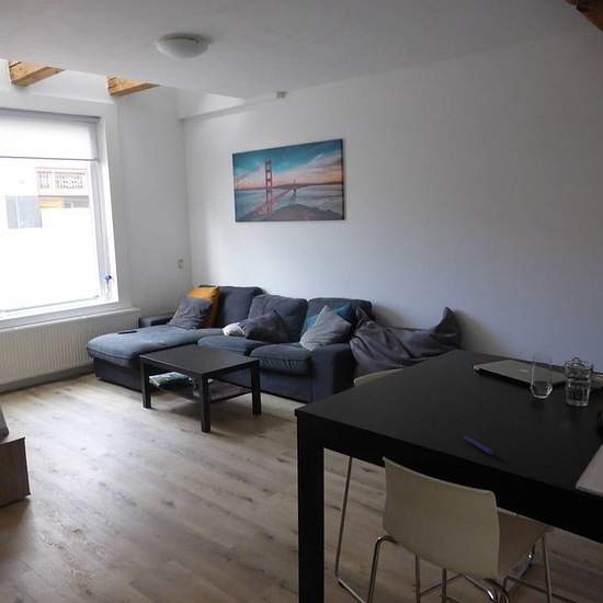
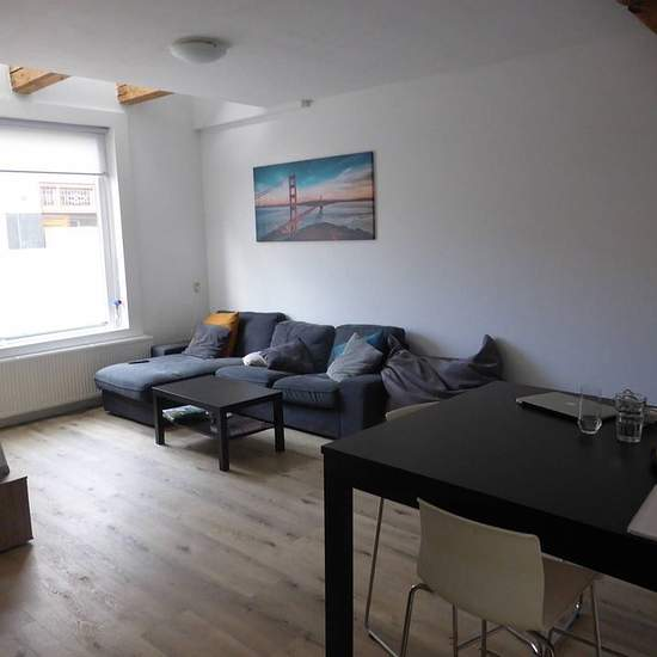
- pen (477, 444)
